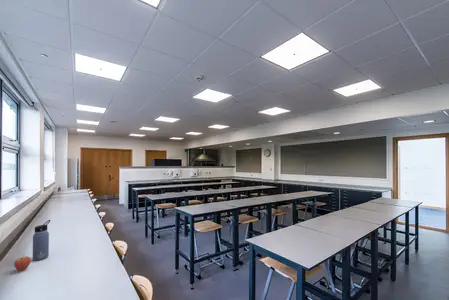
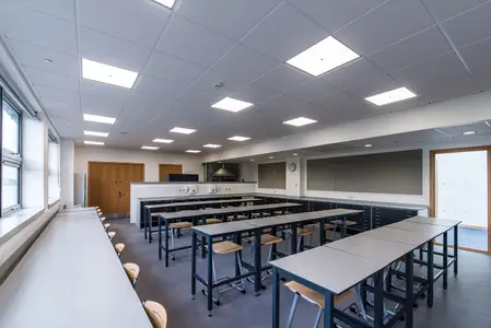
- water bottle (41, 239)
- fruit (22, 262)
